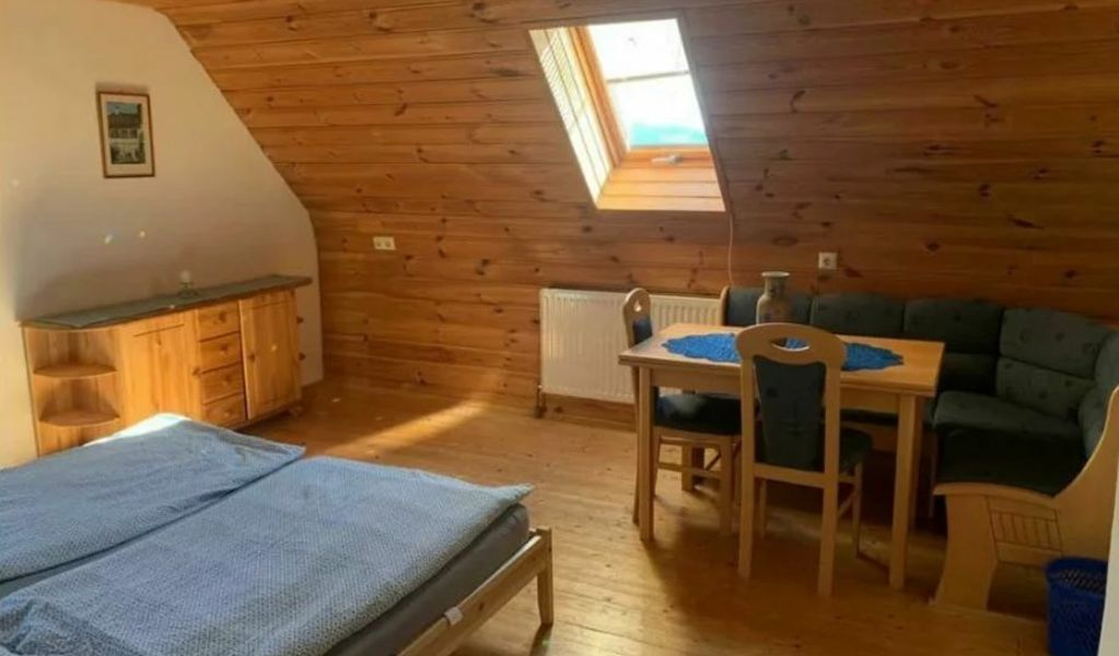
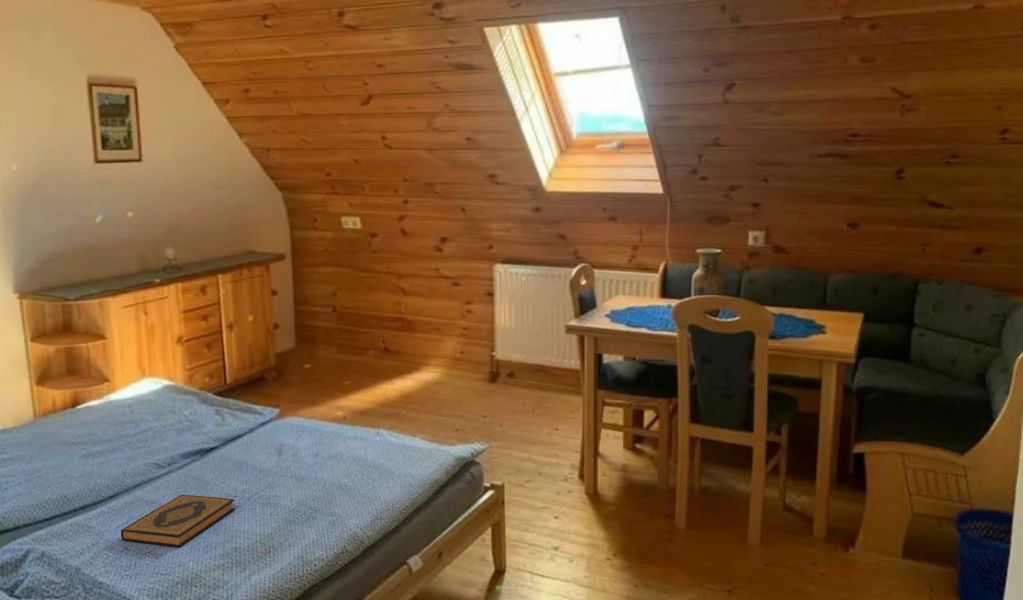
+ hardback book (180, 518)
